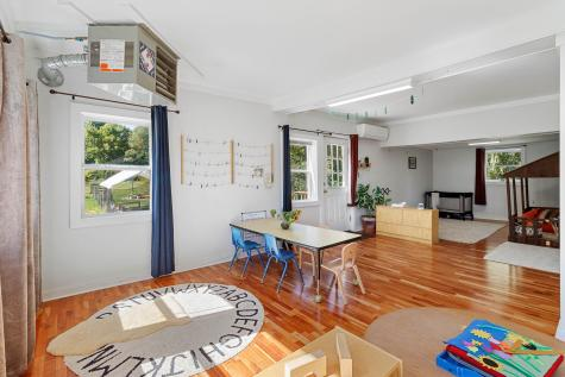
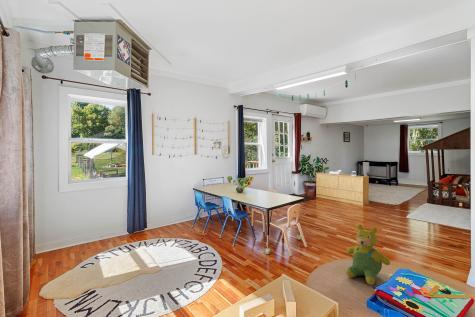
+ teddy bear (364, 251)
